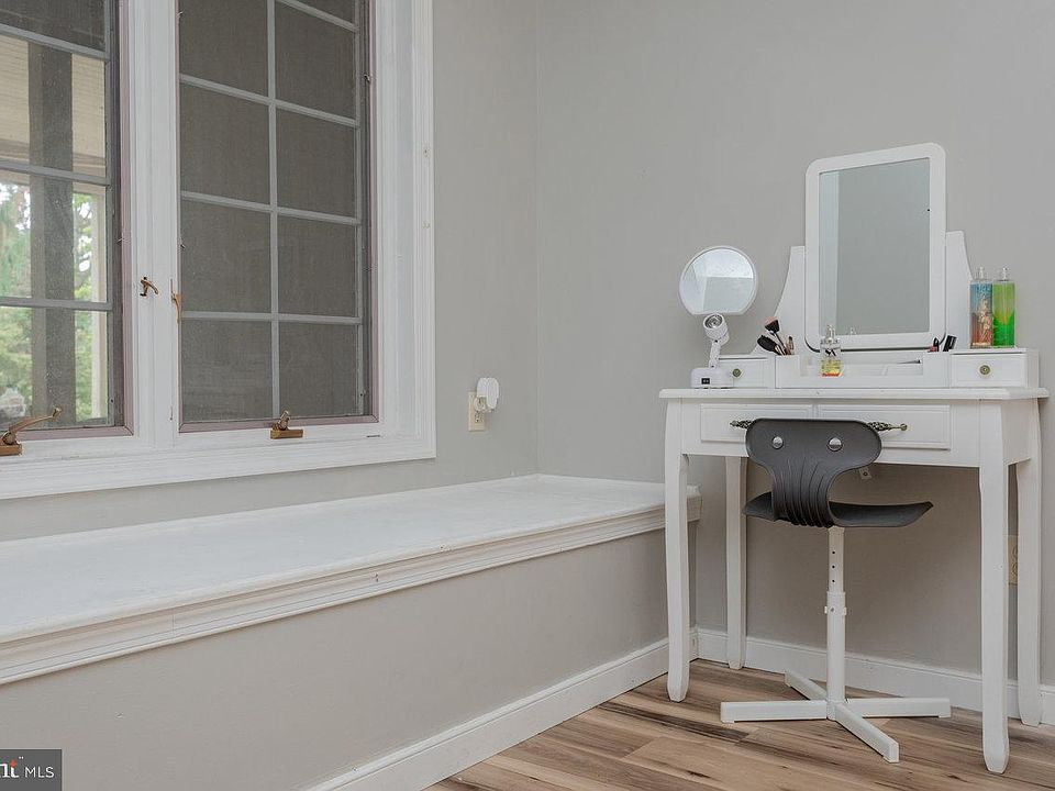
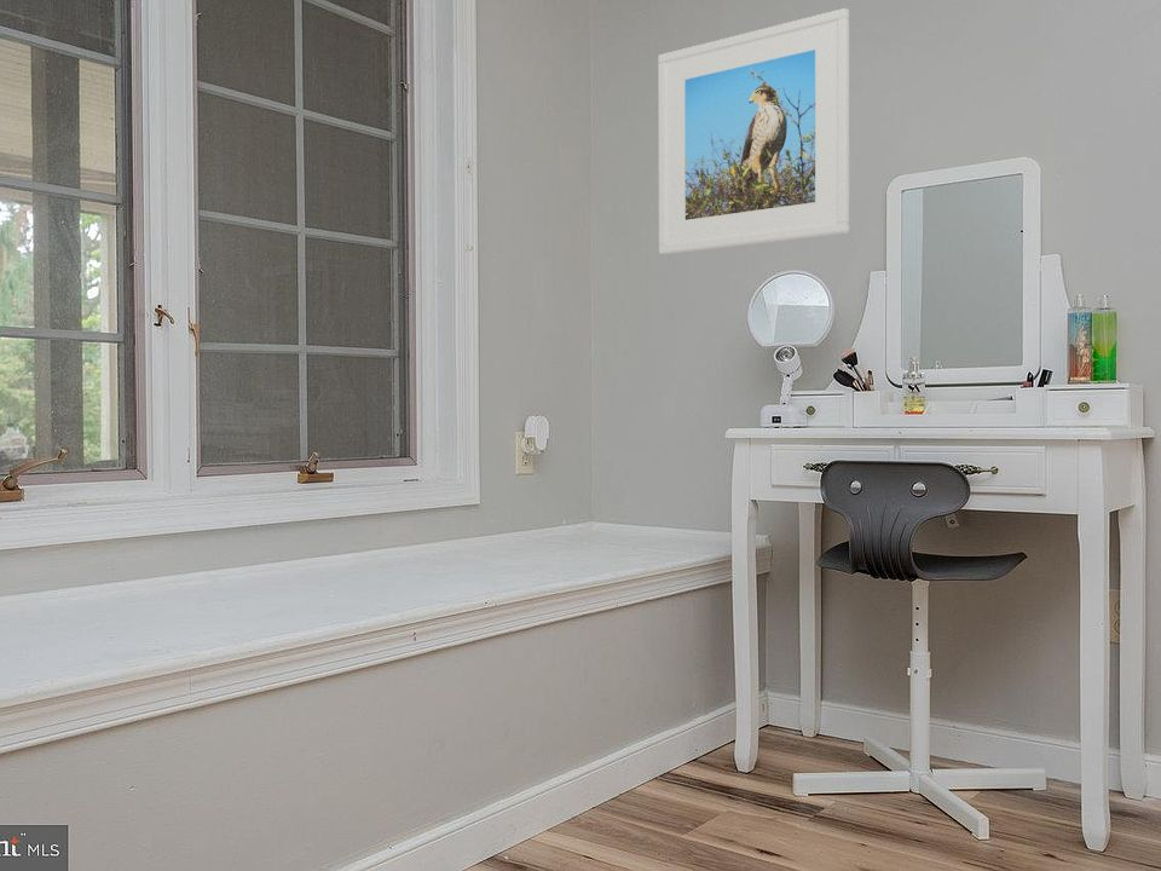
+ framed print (747, 138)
